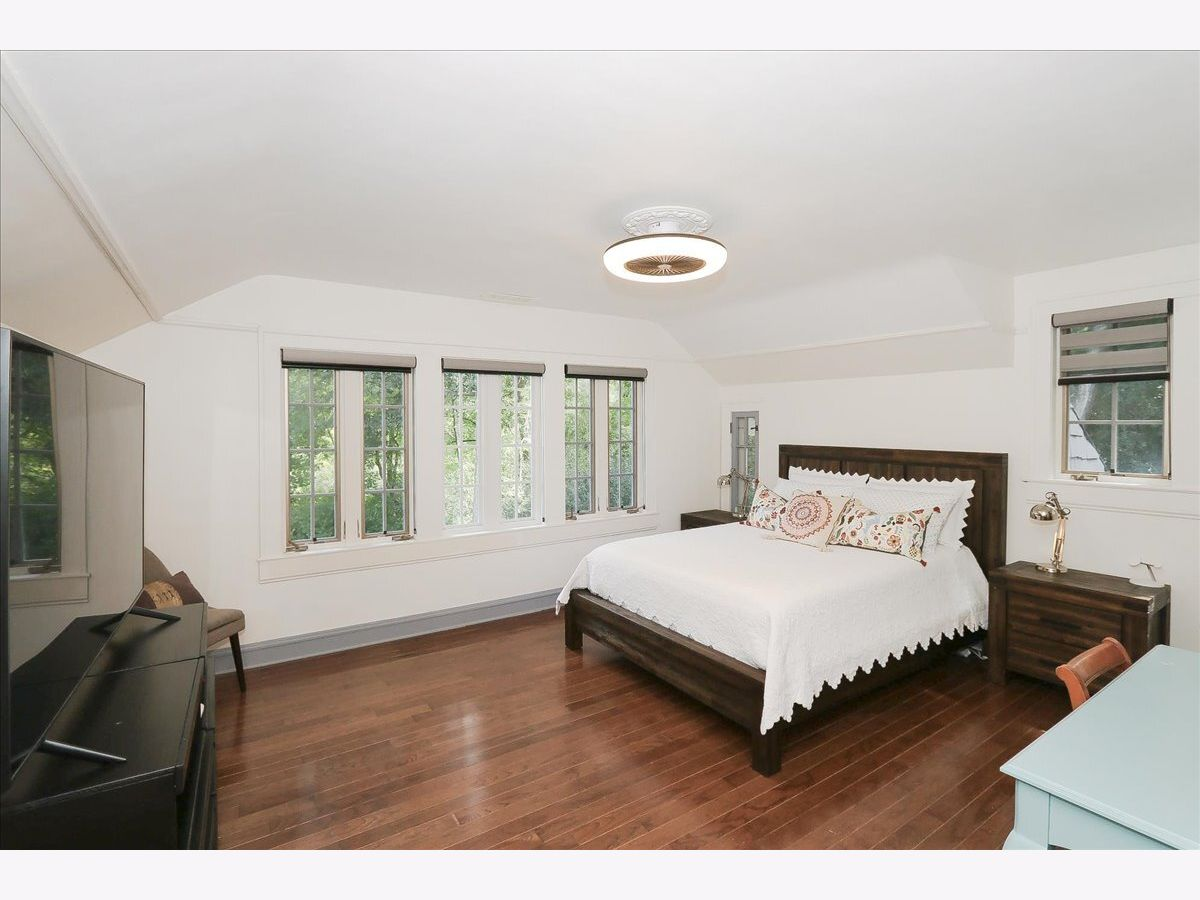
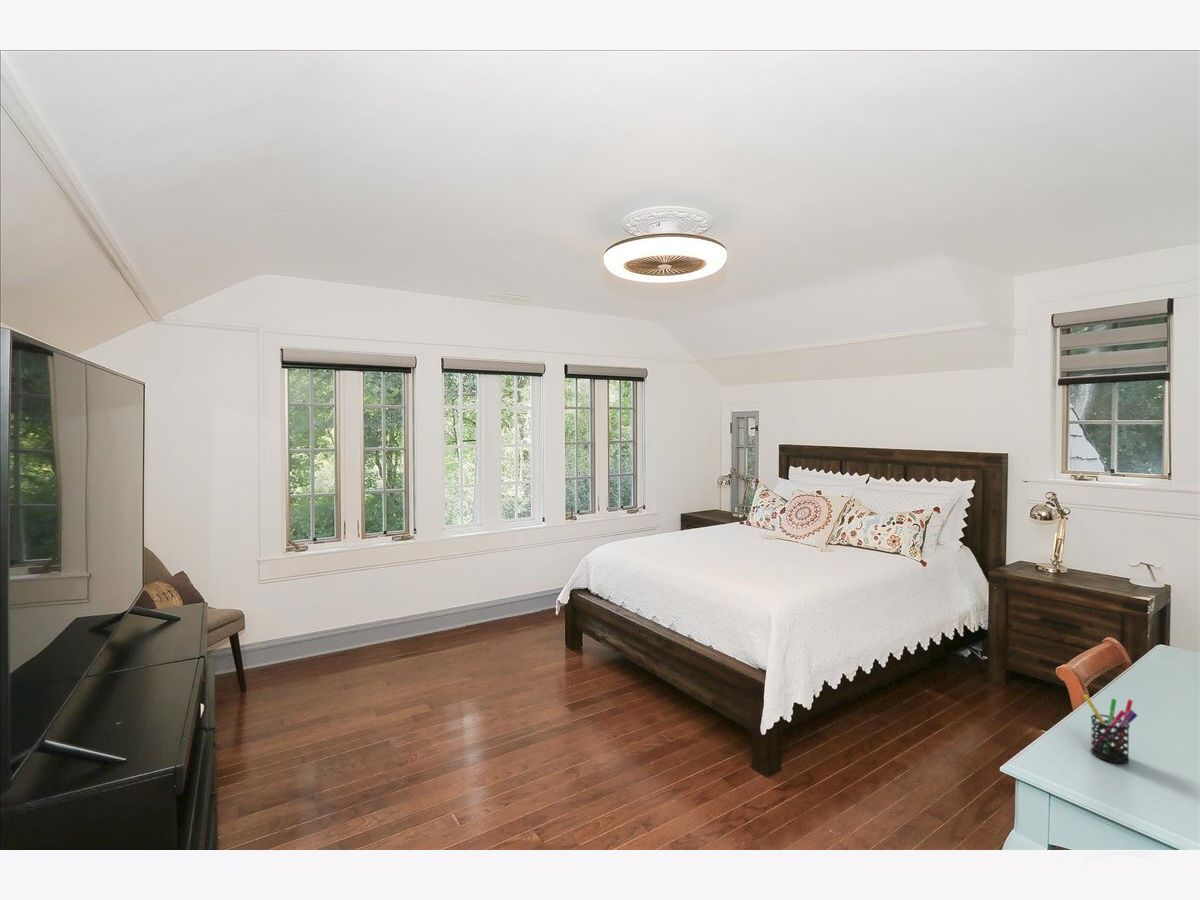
+ pen holder (1112, 725)
